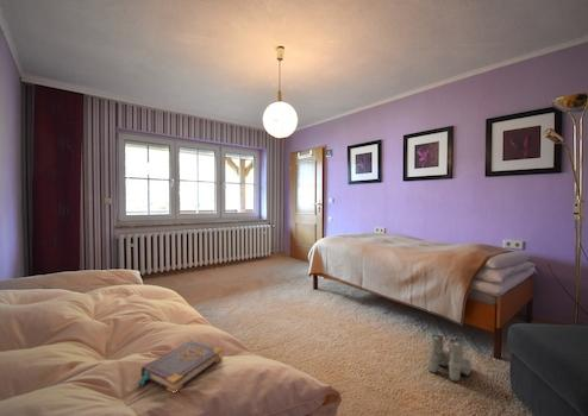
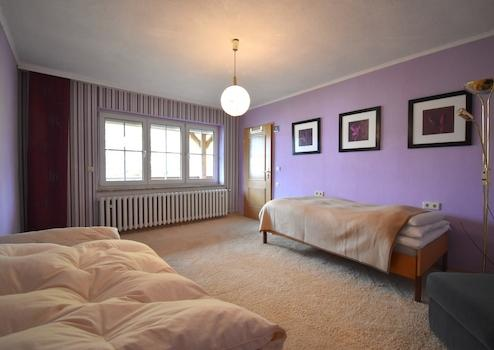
- boots (449, 353)
- book (183, 363)
